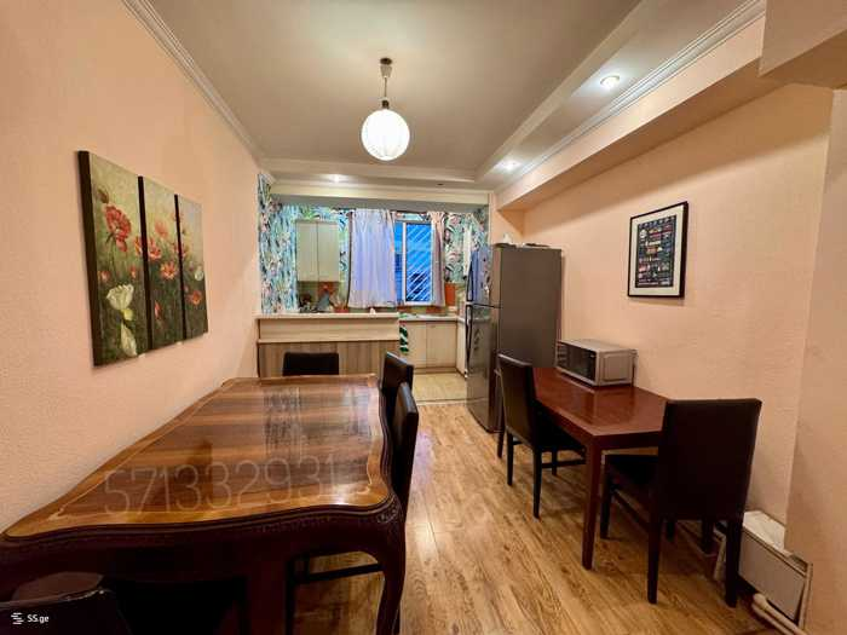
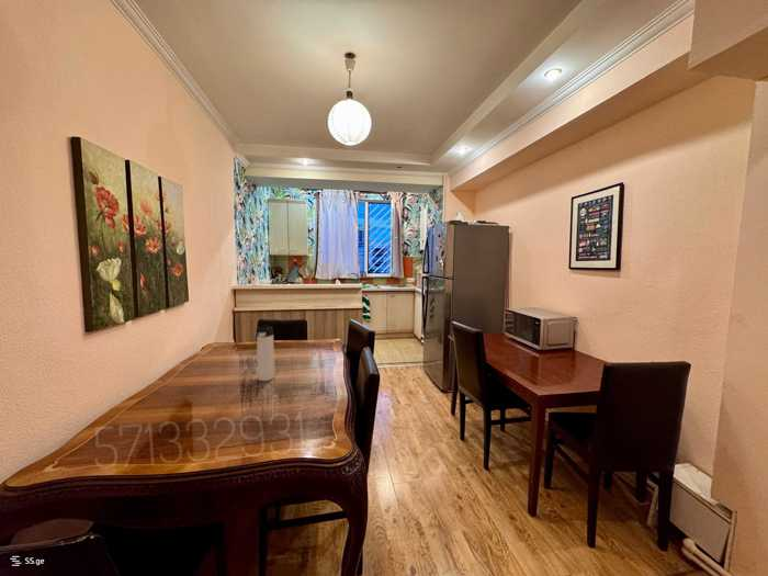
+ thermos bottle (264, 352)
